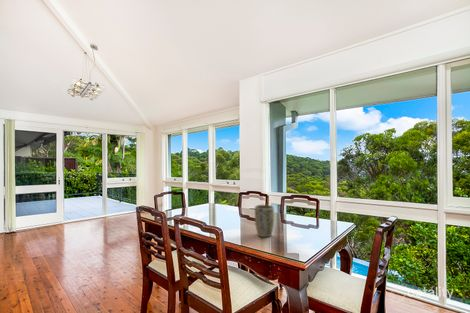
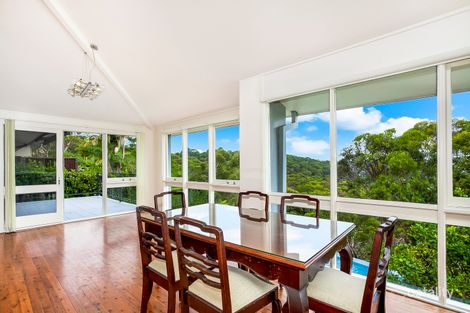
- plant pot (264, 220)
